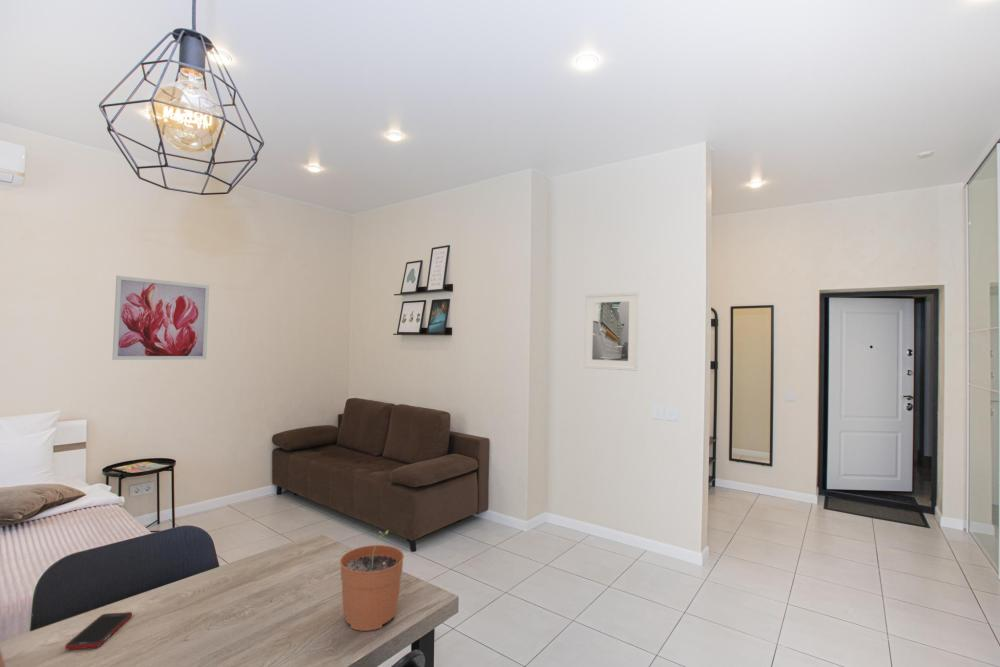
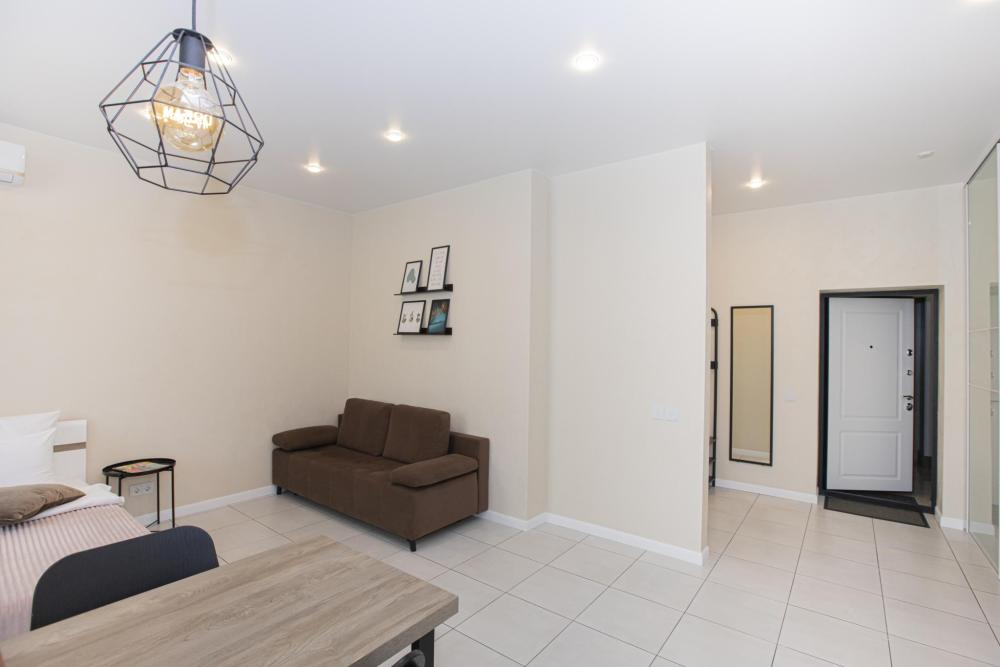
- cell phone (100, 630)
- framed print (610, 331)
- plant pot (371, 572)
- wall art (164, 320)
